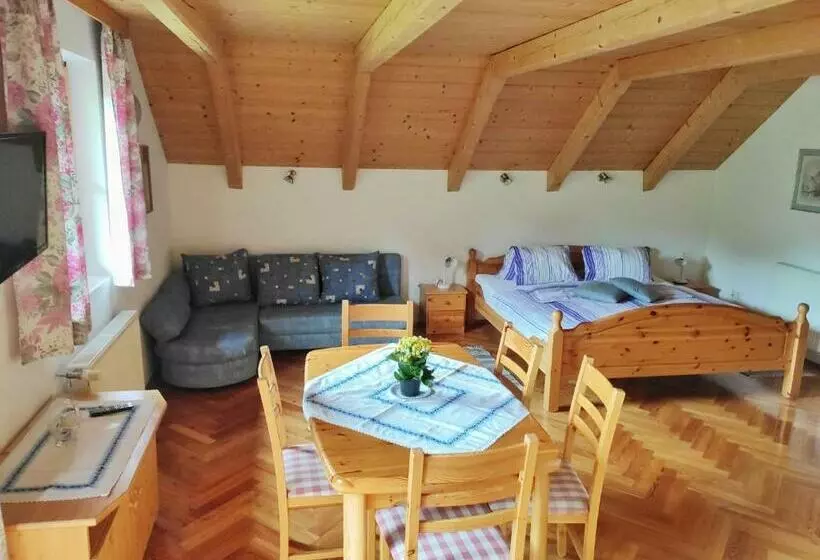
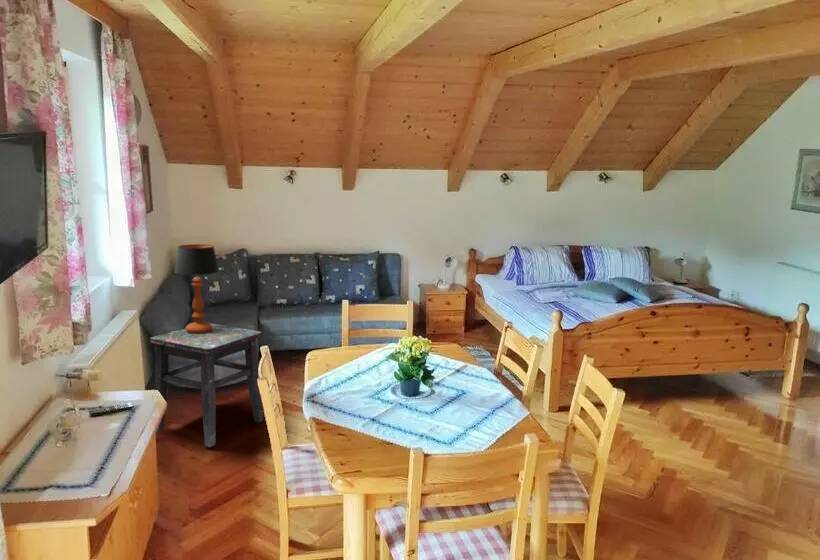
+ table lamp (197, 288)
+ side table (208, 381)
